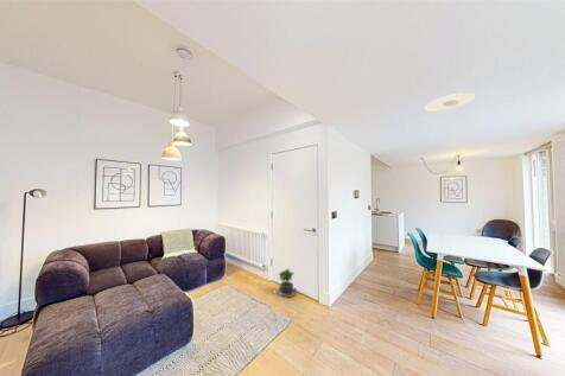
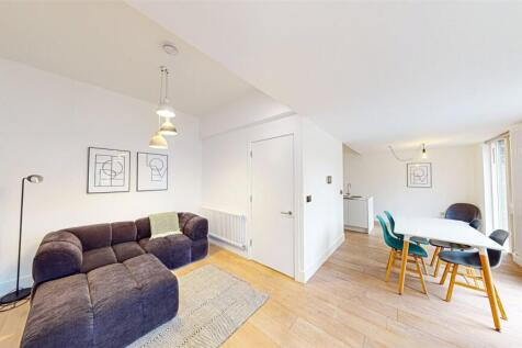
- recessed light (447, 101)
- potted plant (285, 281)
